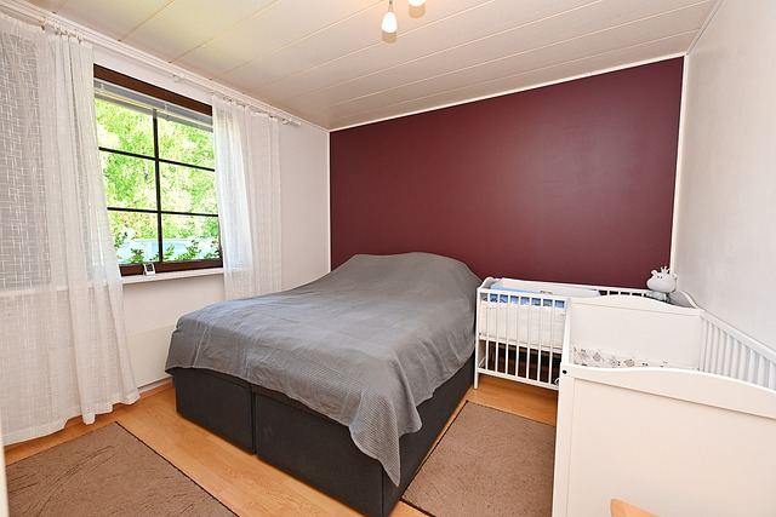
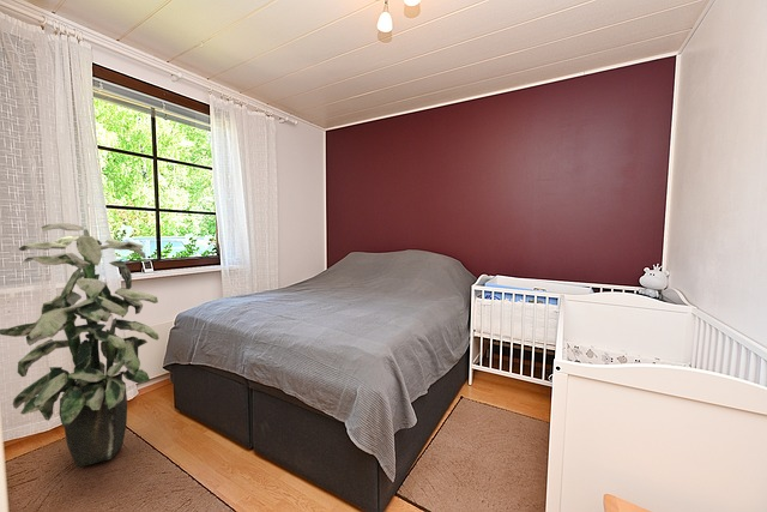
+ indoor plant (85, 341)
